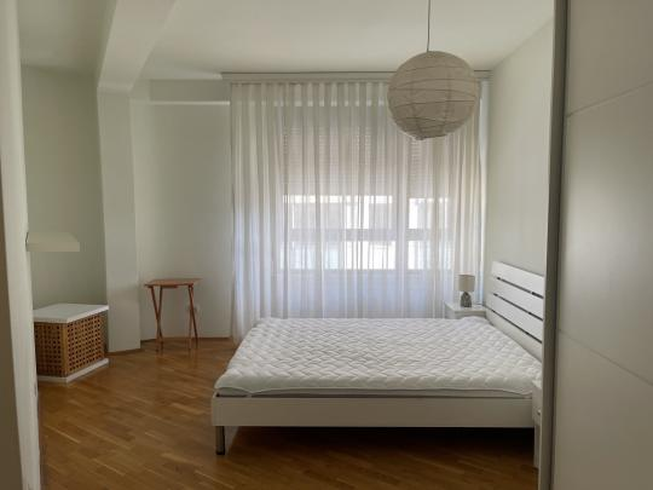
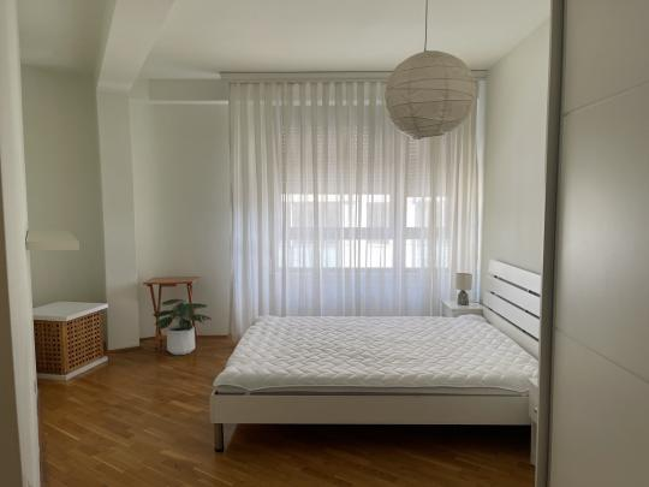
+ potted plant (181, 326)
